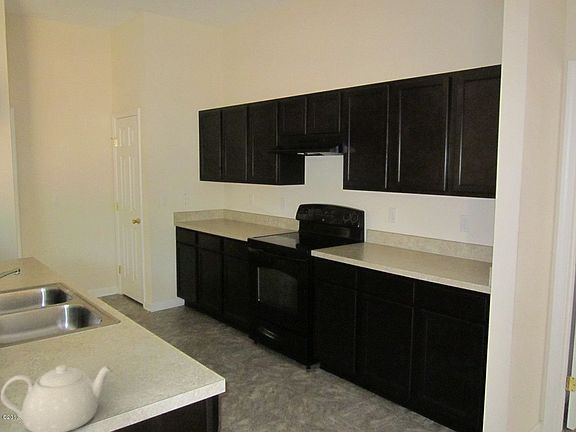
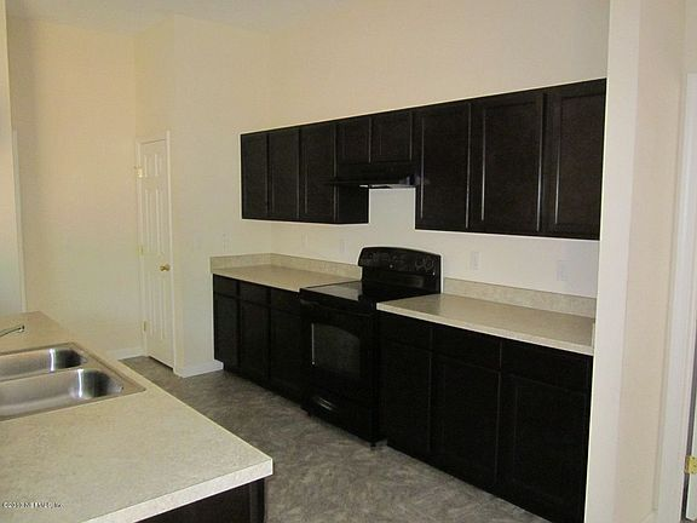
- teapot (59, 392)
